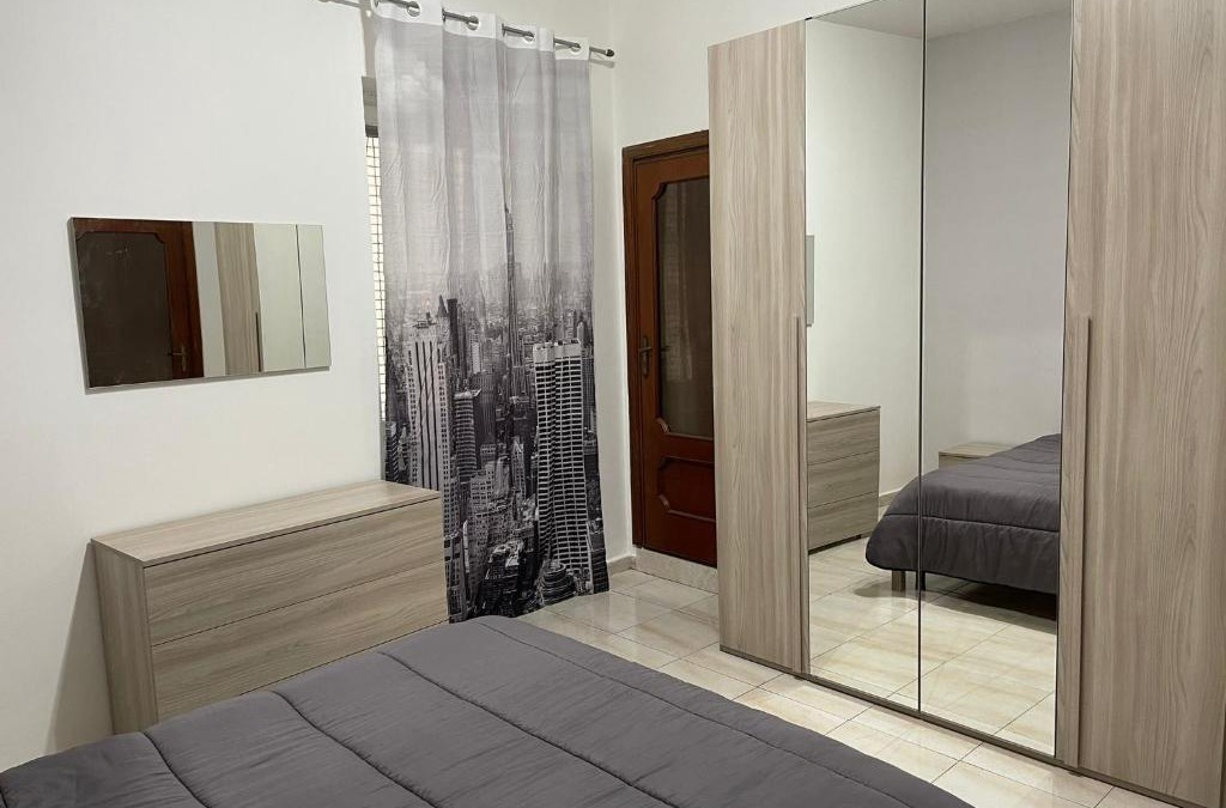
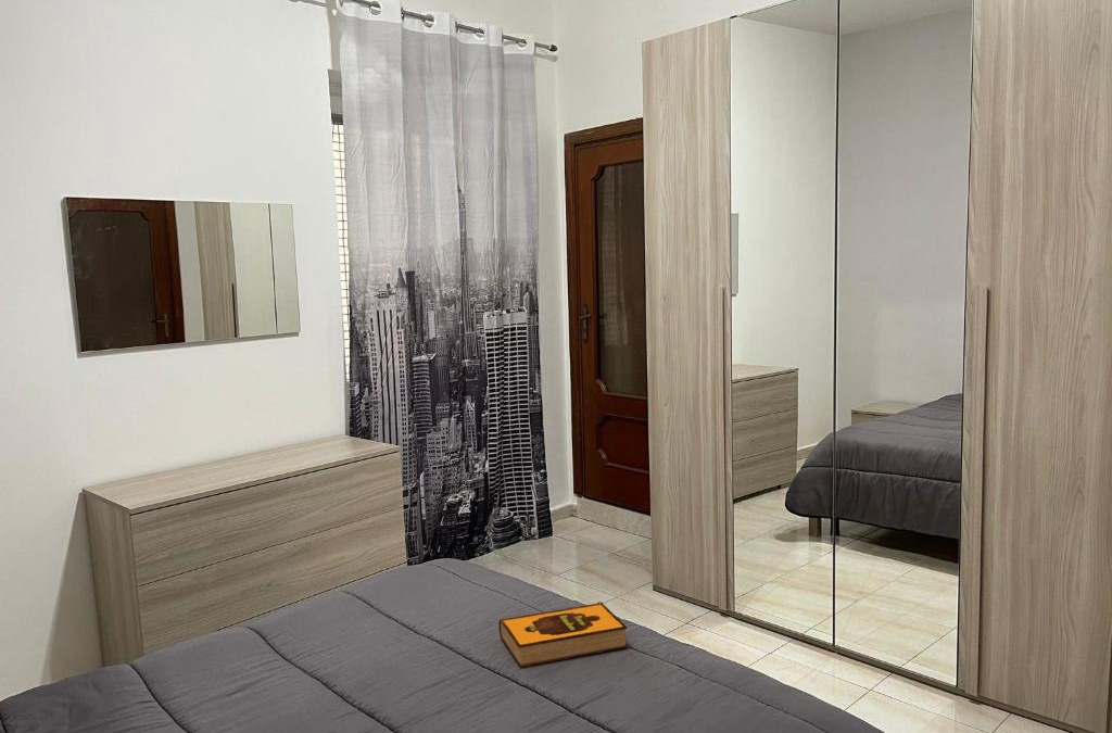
+ hardback book (561, 631)
